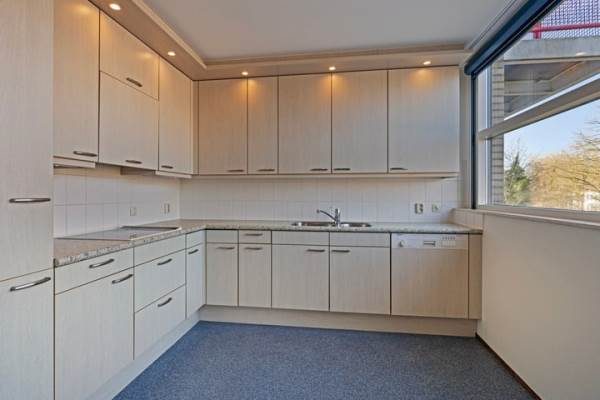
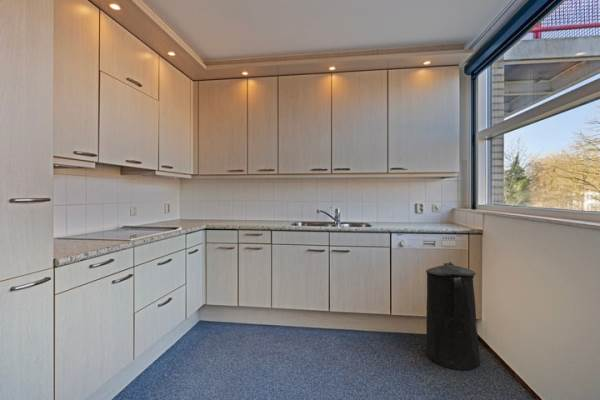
+ trash can (454, 311)
